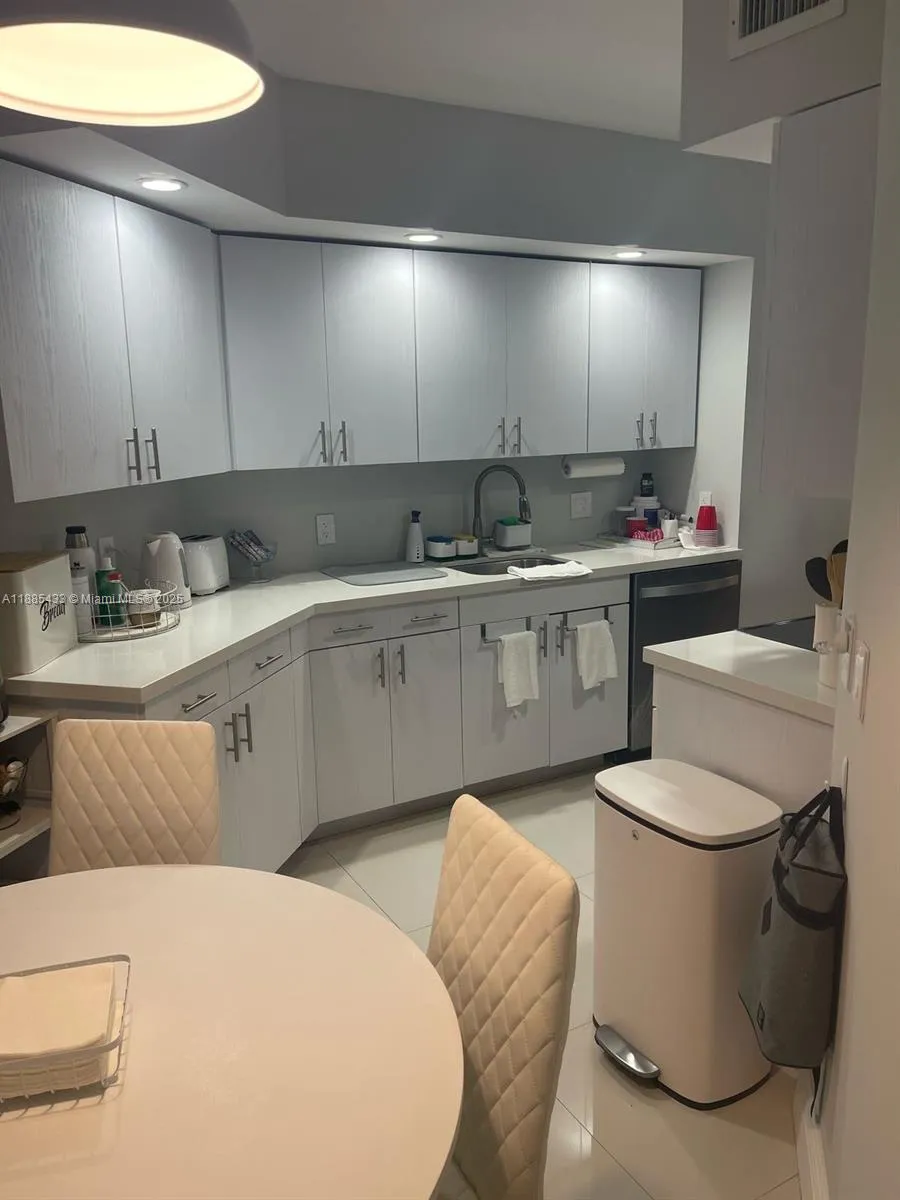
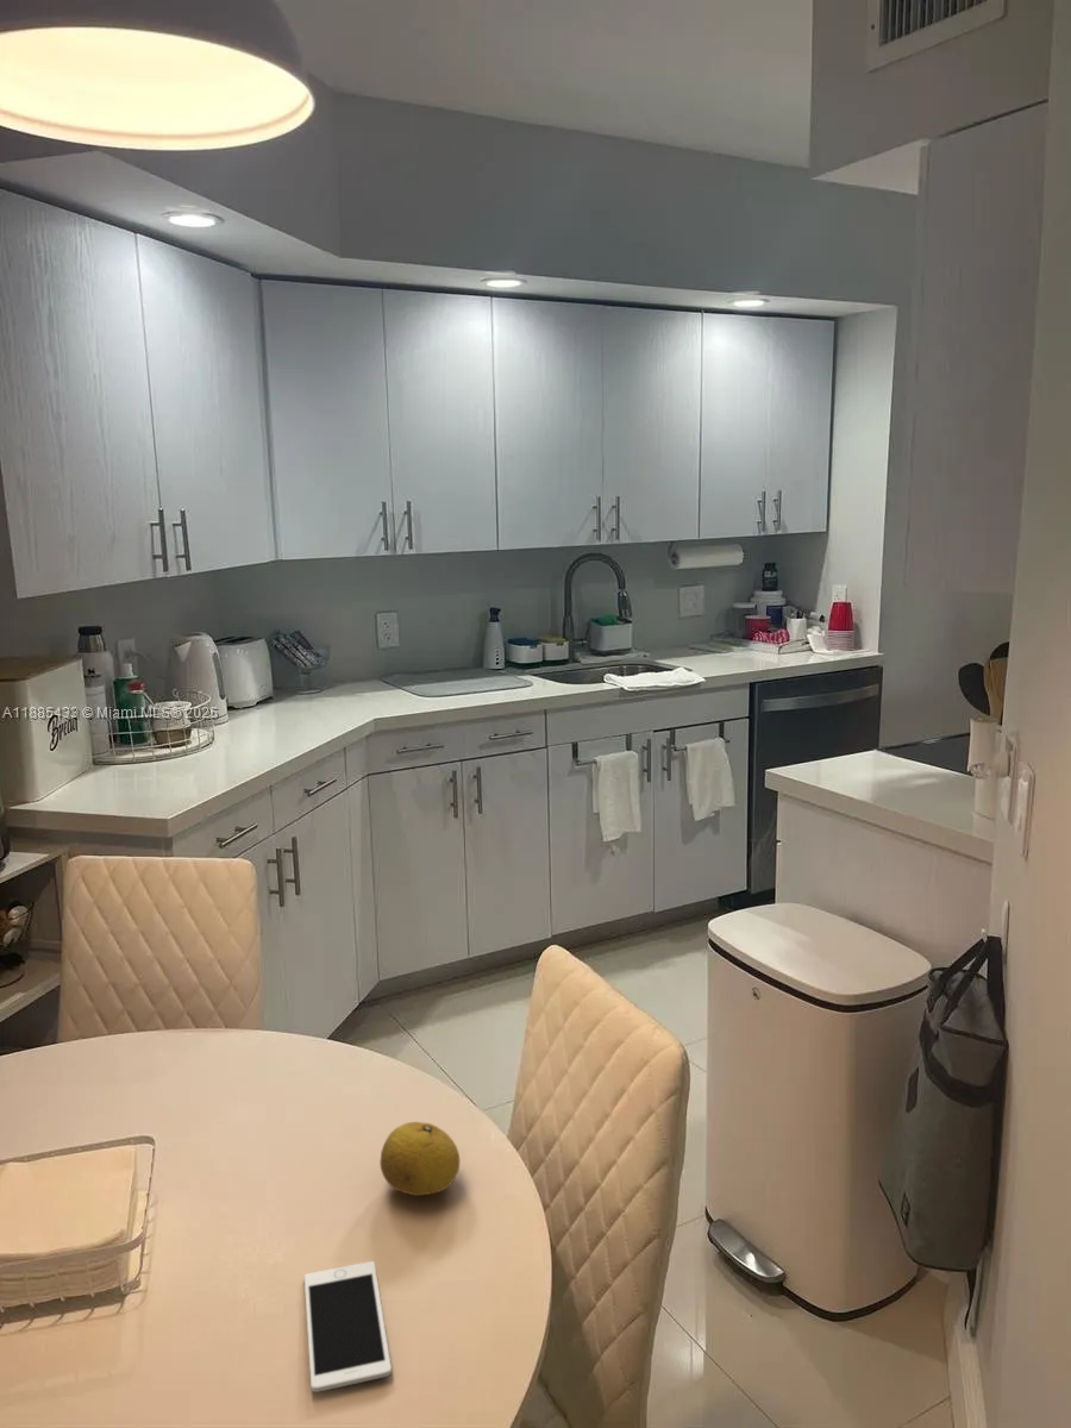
+ fruit (419, 1157)
+ cell phone (345, 1321)
